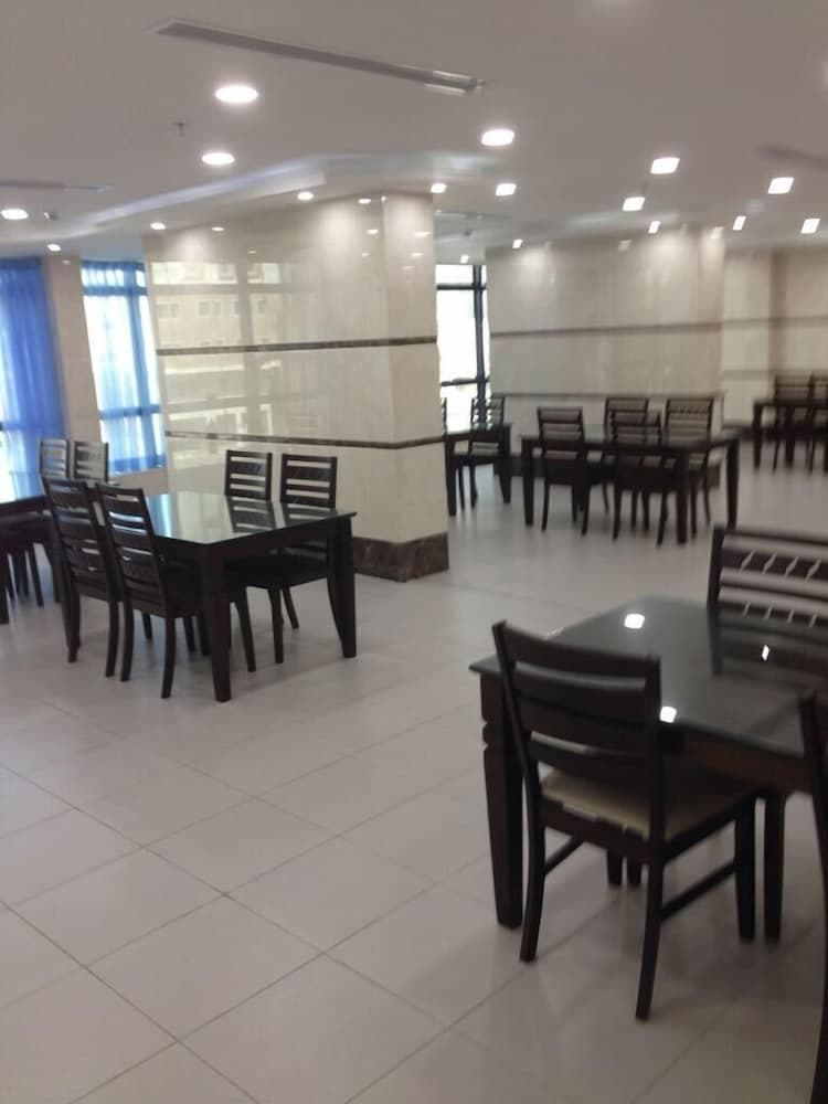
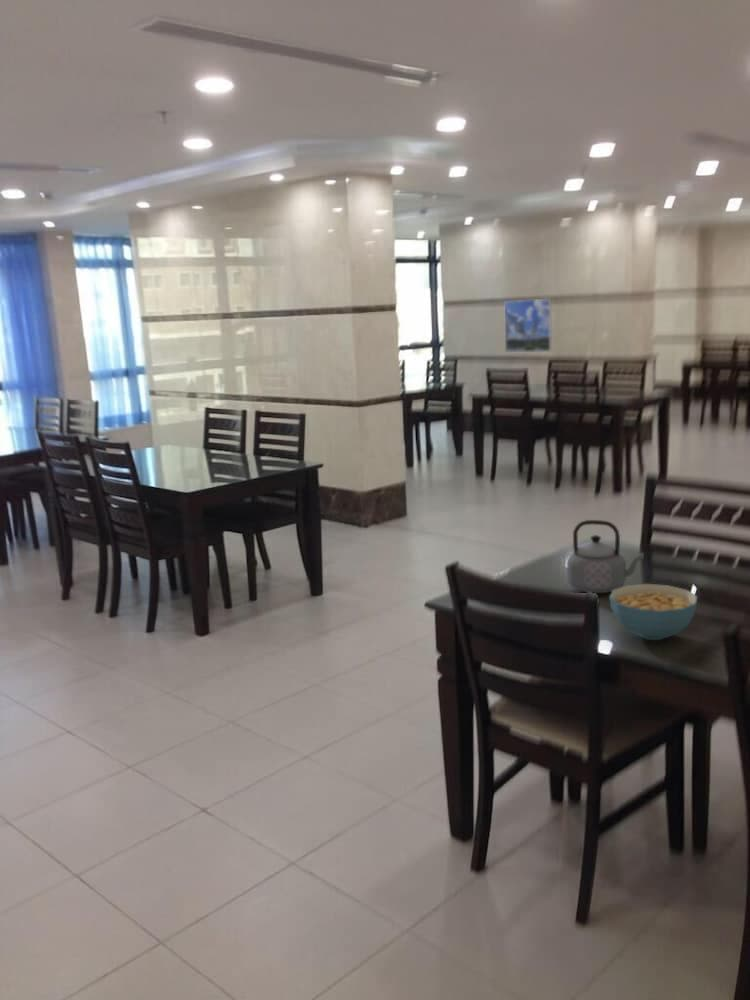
+ cereal bowl (652, 616)
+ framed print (527, 326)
+ teapot (604, 554)
